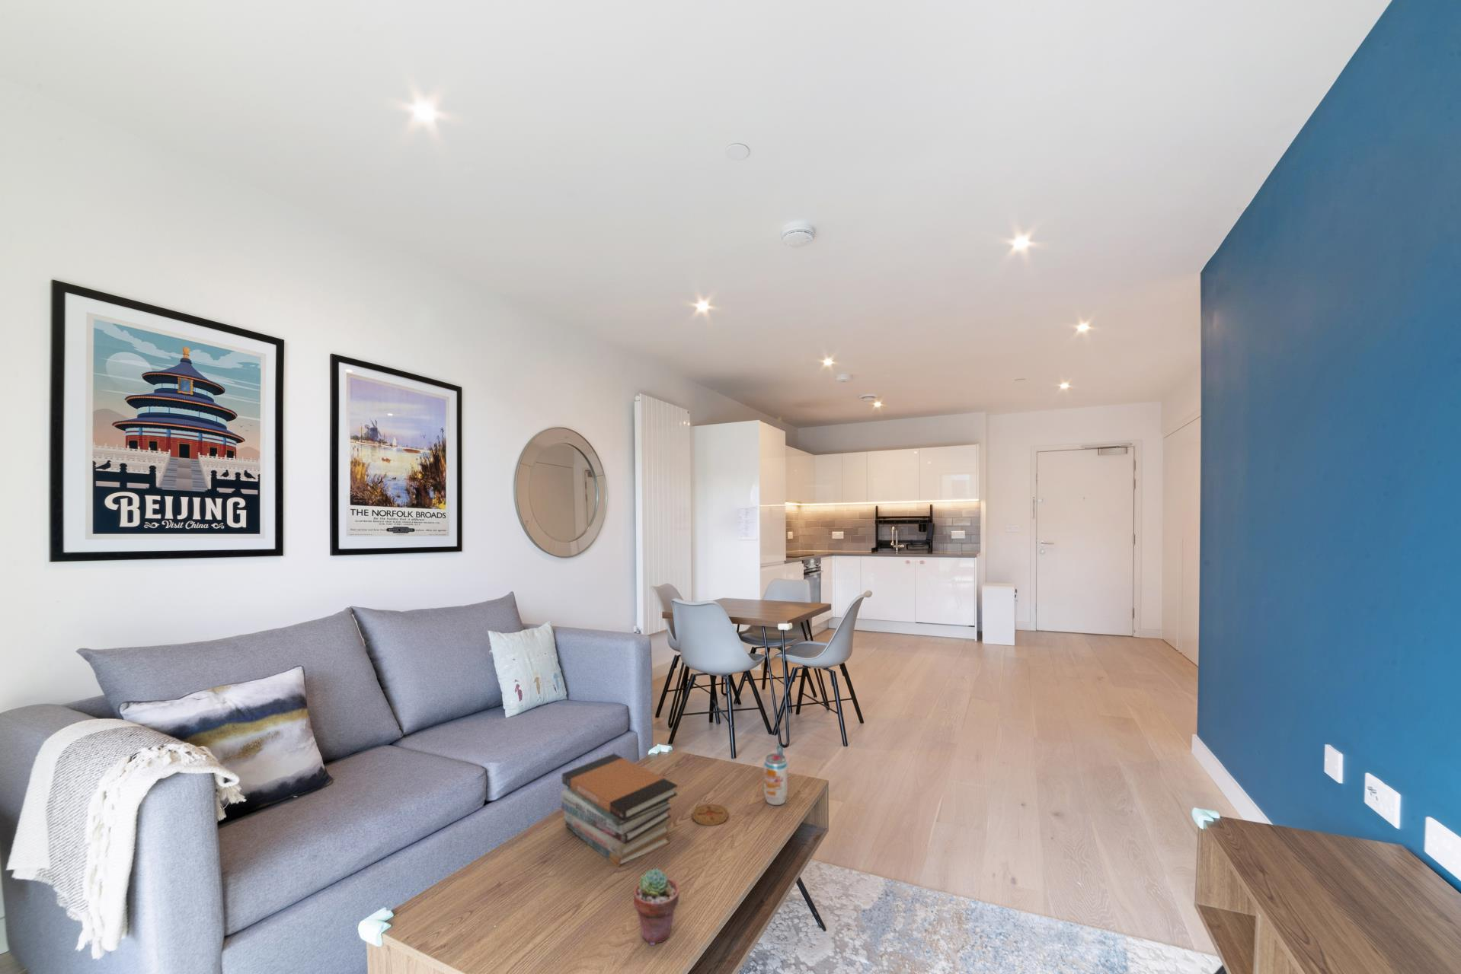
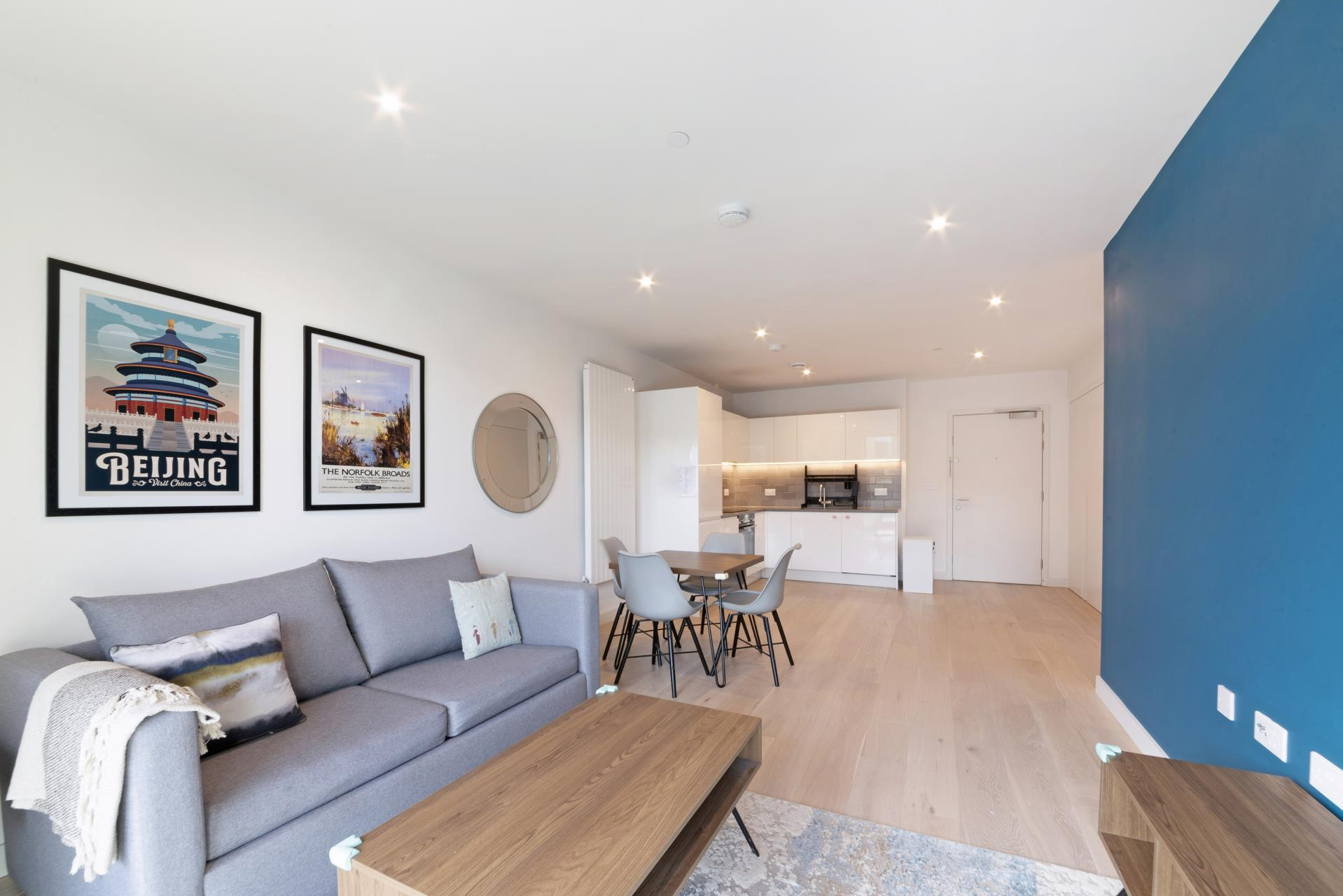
- coaster (710, 814)
- potted succulent (656, 902)
- book stack (616, 806)
- beverage can (776, 775)
